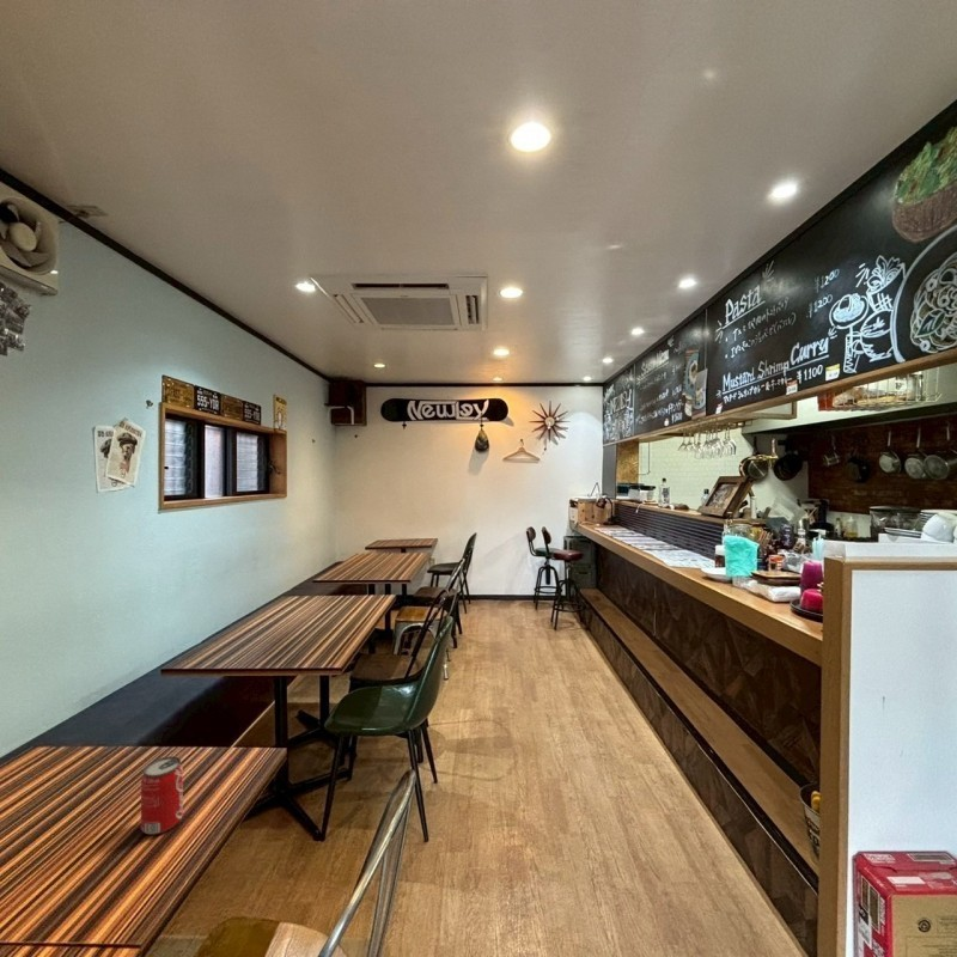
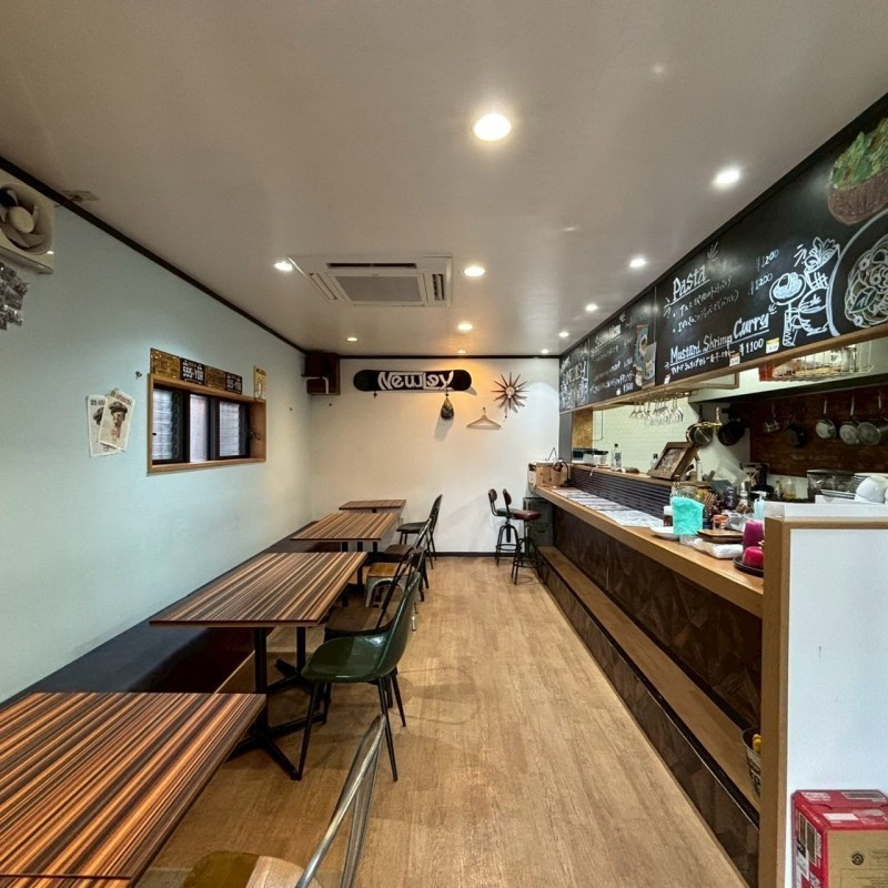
- beverage can (161, 794)
